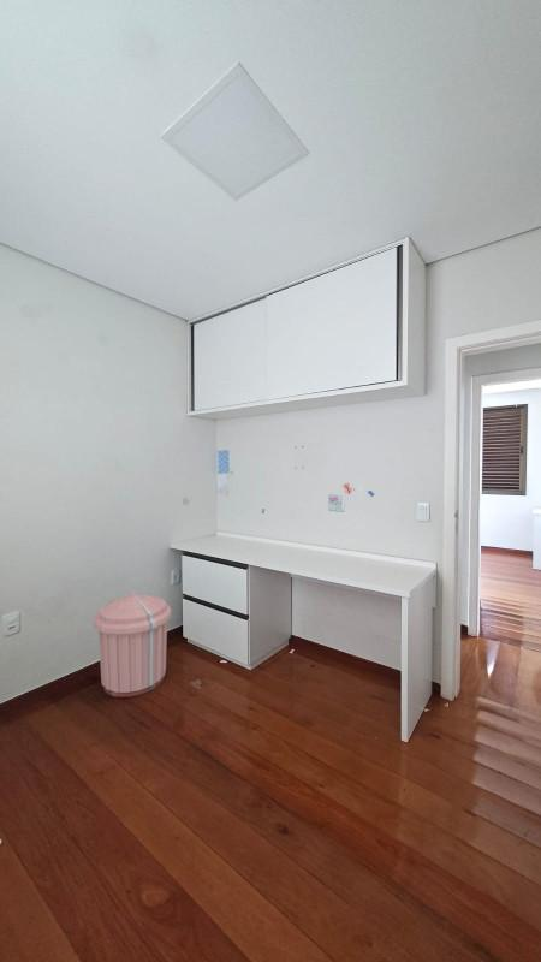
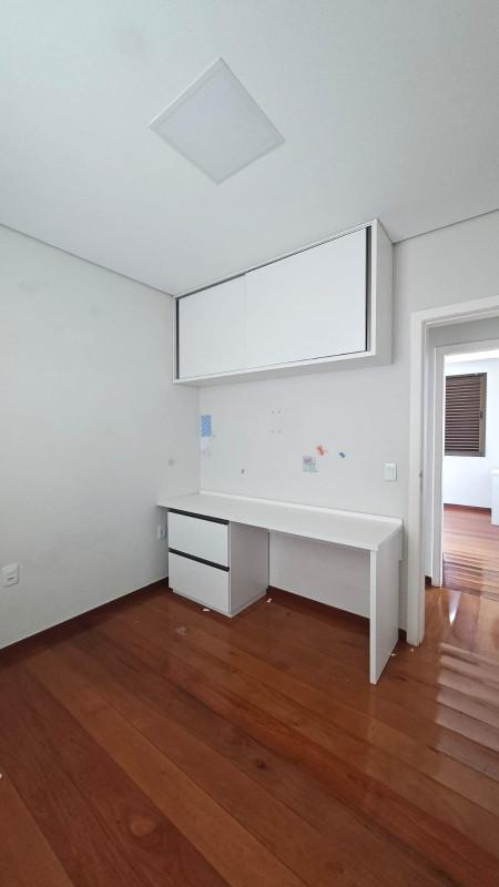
- trash can (133, 636)
